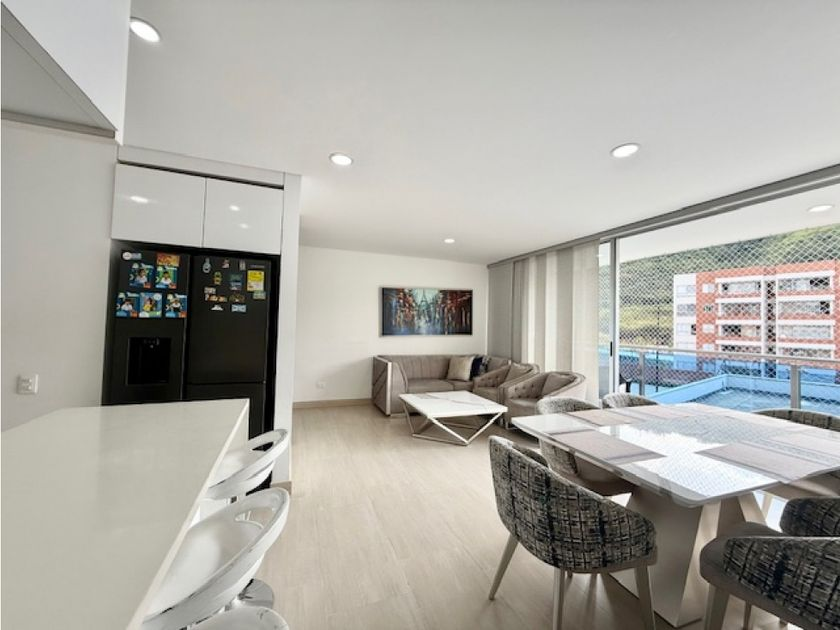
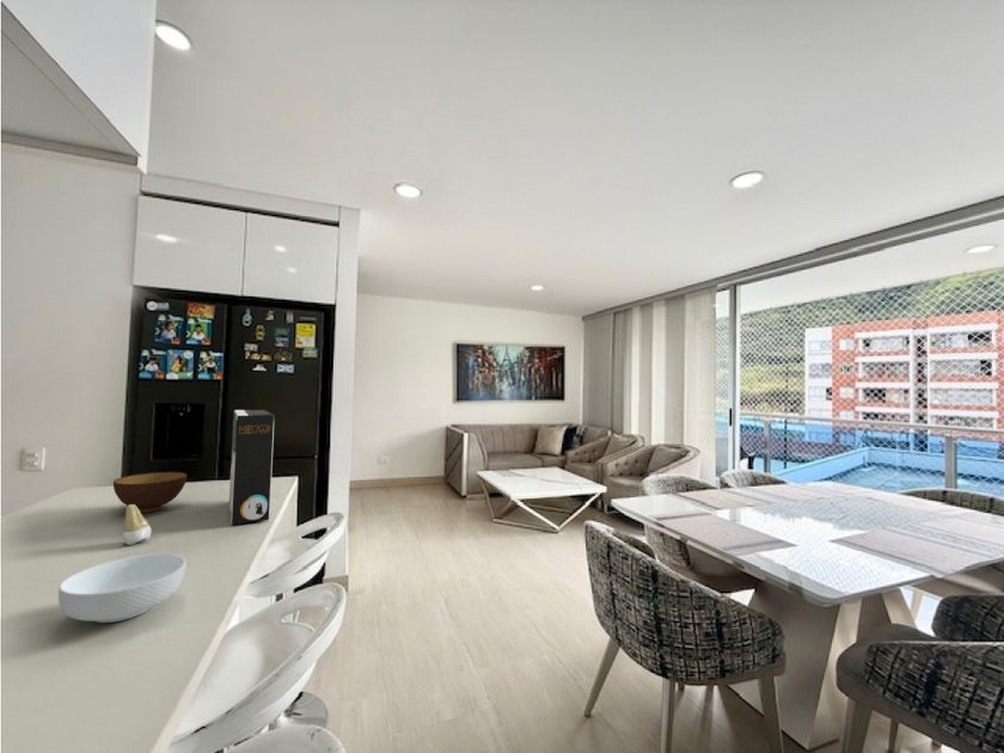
+ cereal box (250, 460)
+ tooth (136, 524)
+ cereal bowl (126, 590)
+ bowl (151, 492)
